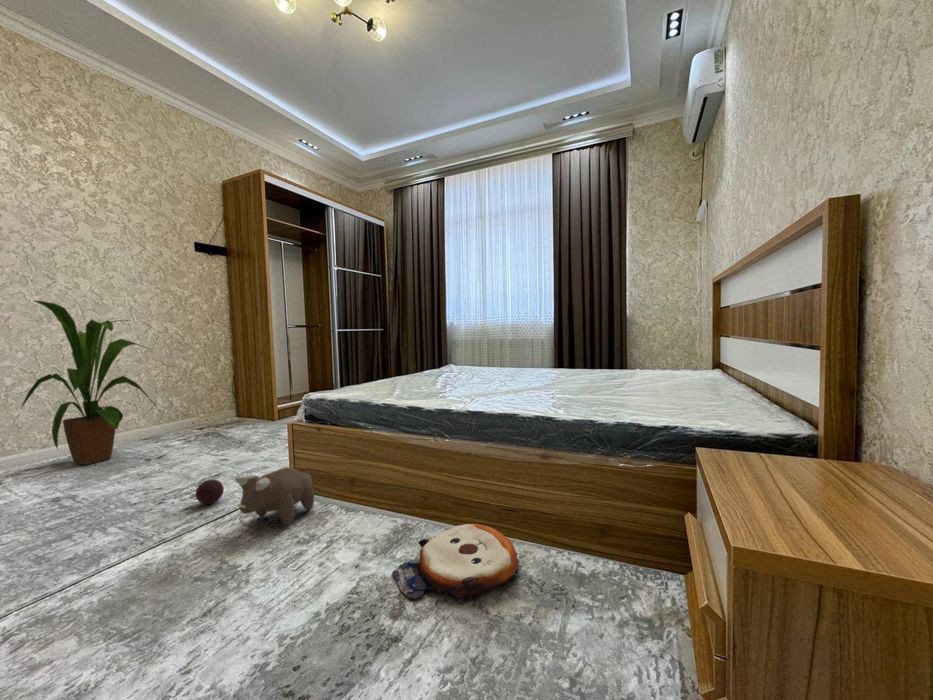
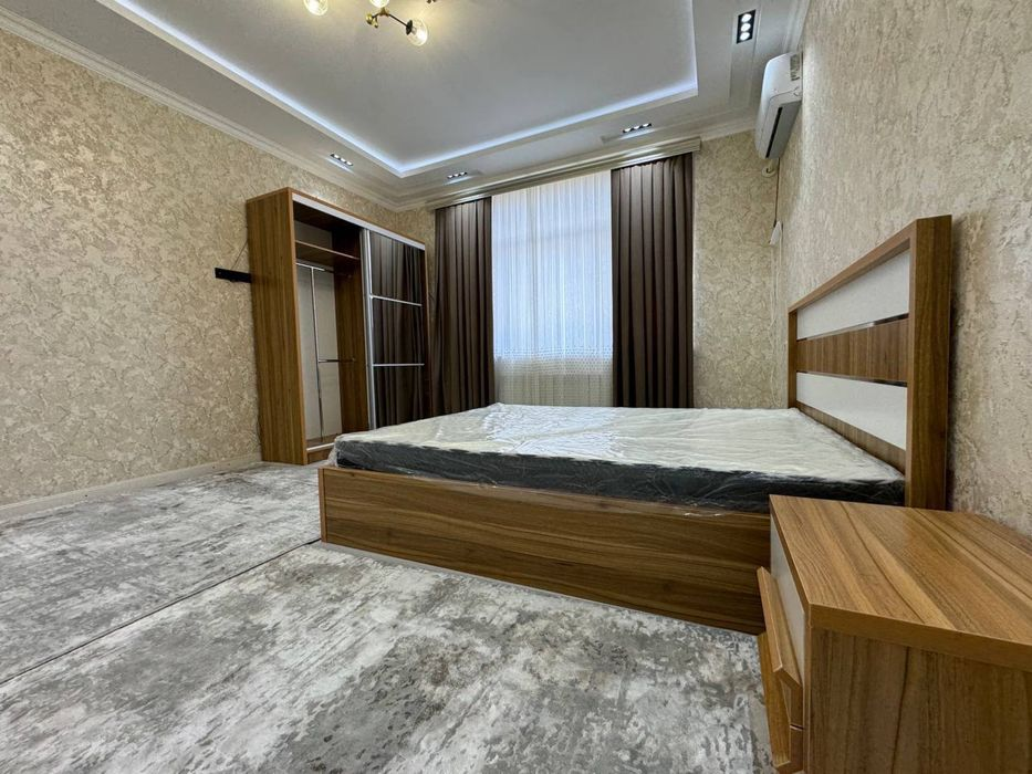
- house plant (108, 383)
- plush toy (277, 493)
- plush toy (459, 555)
- decorative ball (209, 491)
